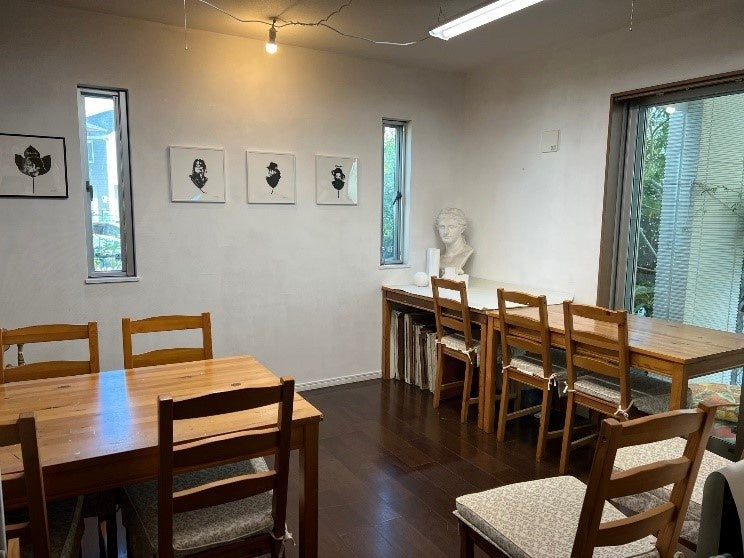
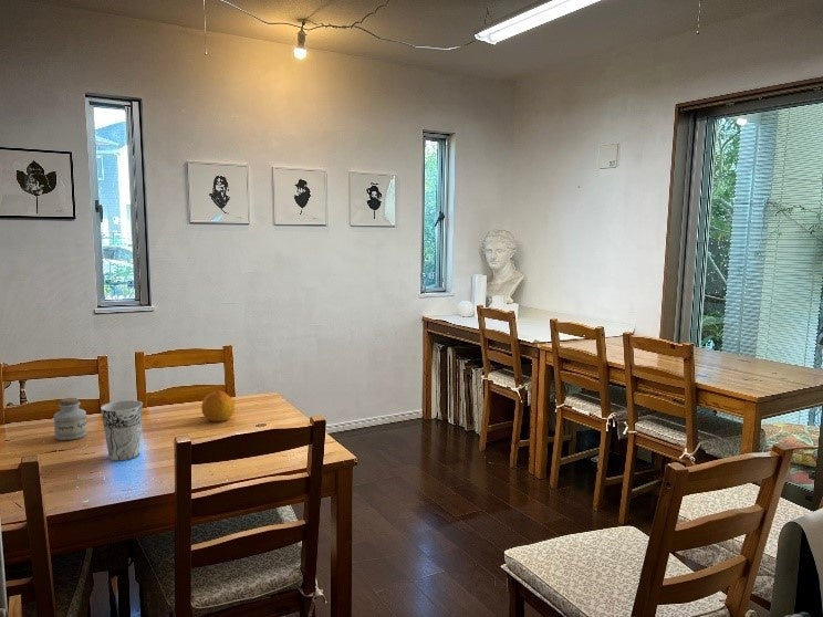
+ fruit (218, 405)
+ cup (123, 430)
+ jar (70, 417)
